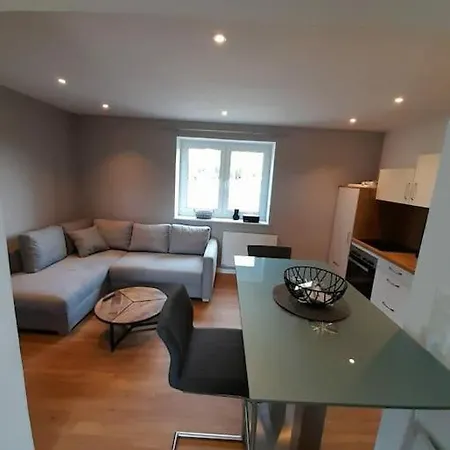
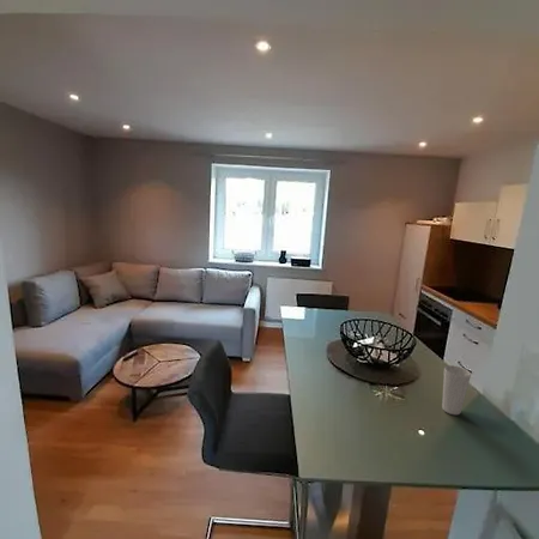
+ cup (454, 390)
